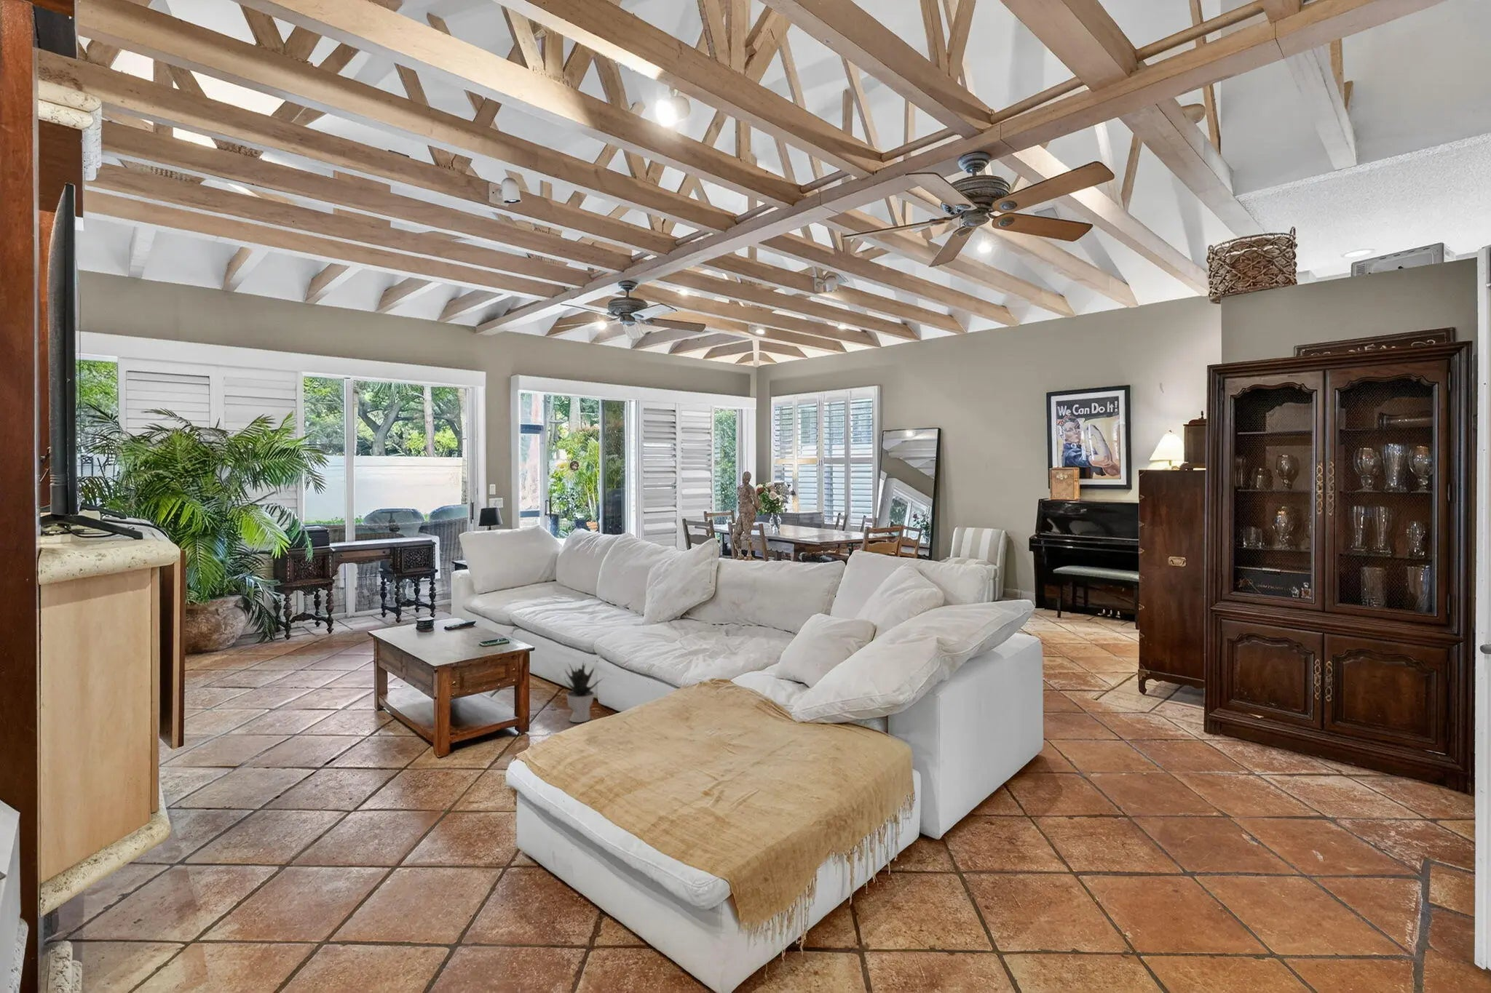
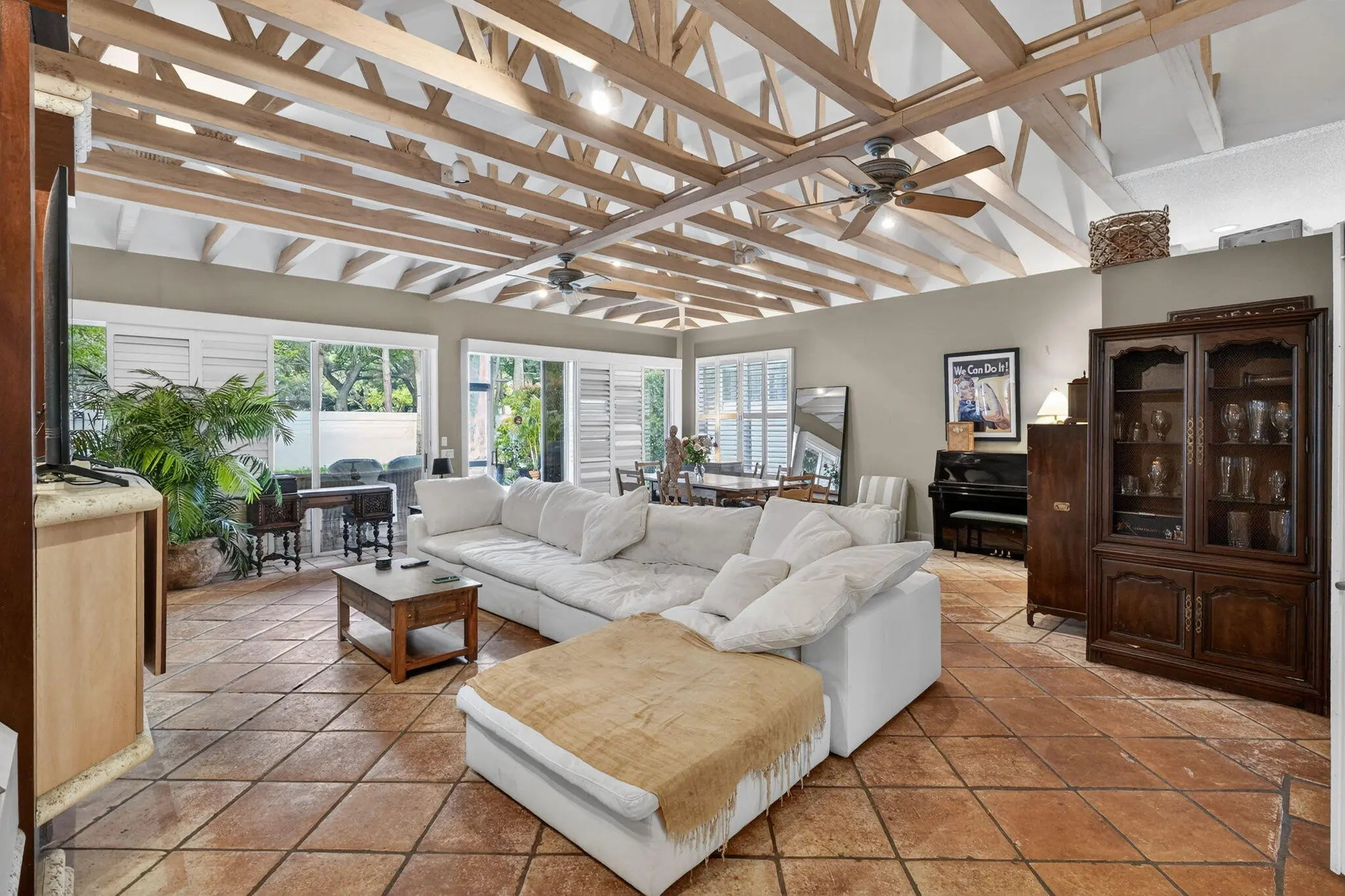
- potted plant (578, 689)
